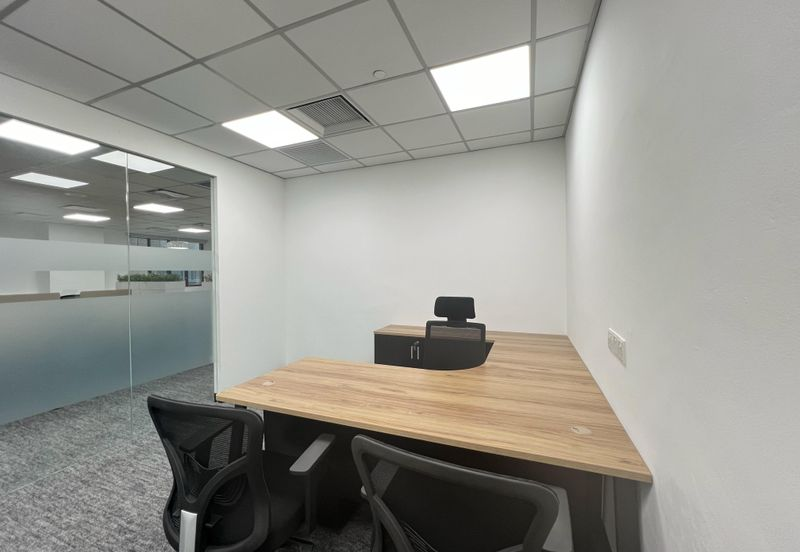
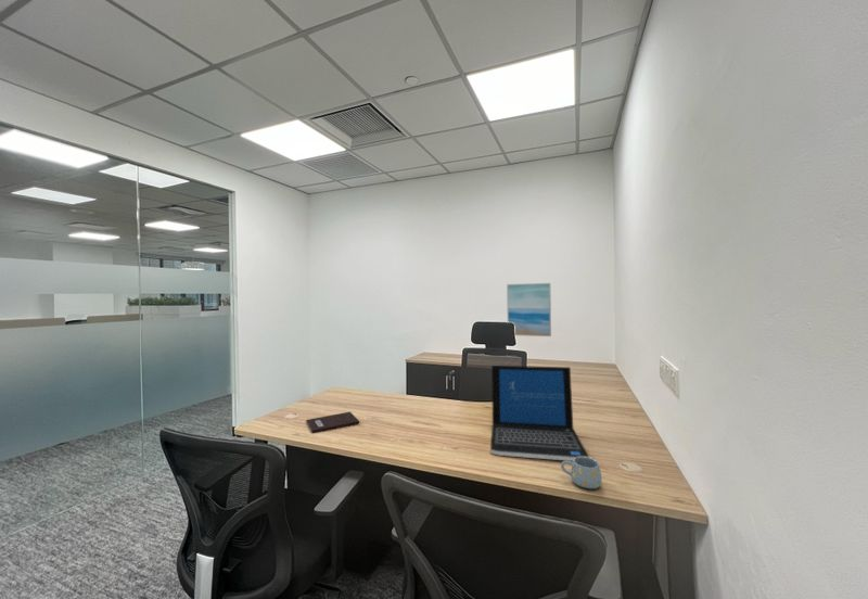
+ laptop (534, 407)
+ mug (580, 471)
+ notebook (332, 421)
+ wall art (528, 309)
